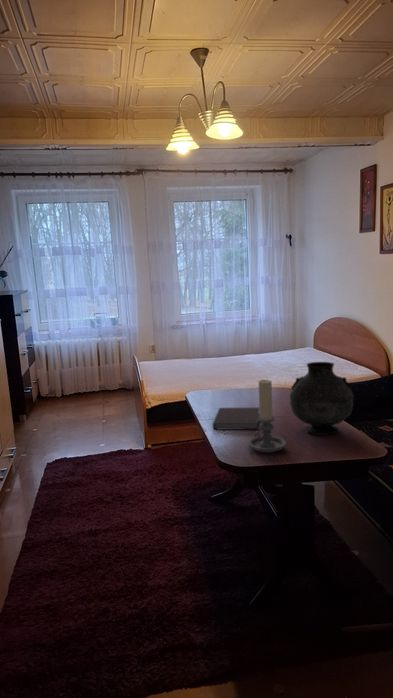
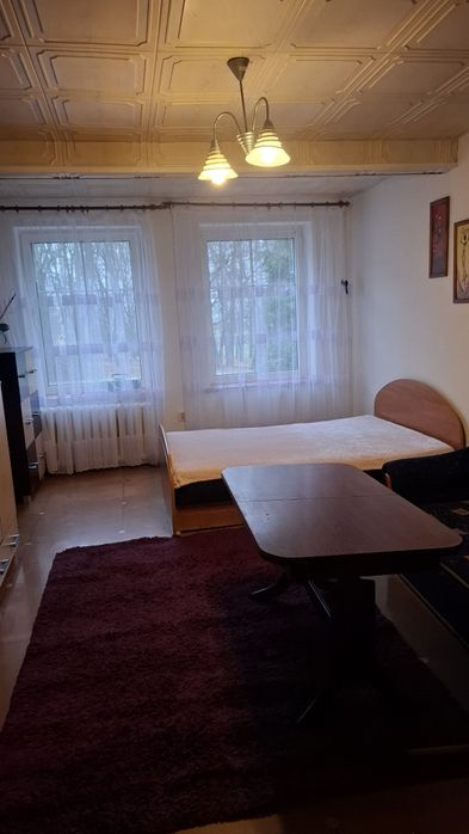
- notebook (237, 417)
- candle holder (264, 413)
- vase (321, 397)
